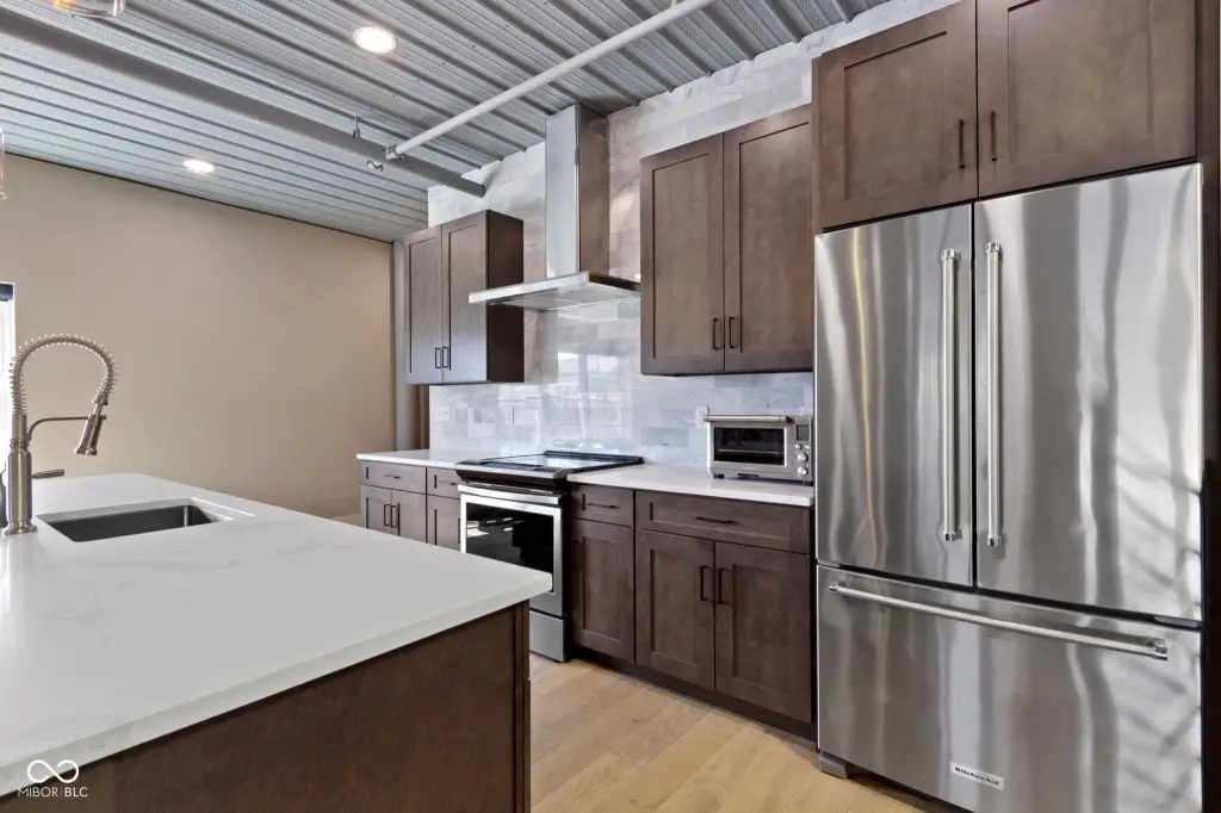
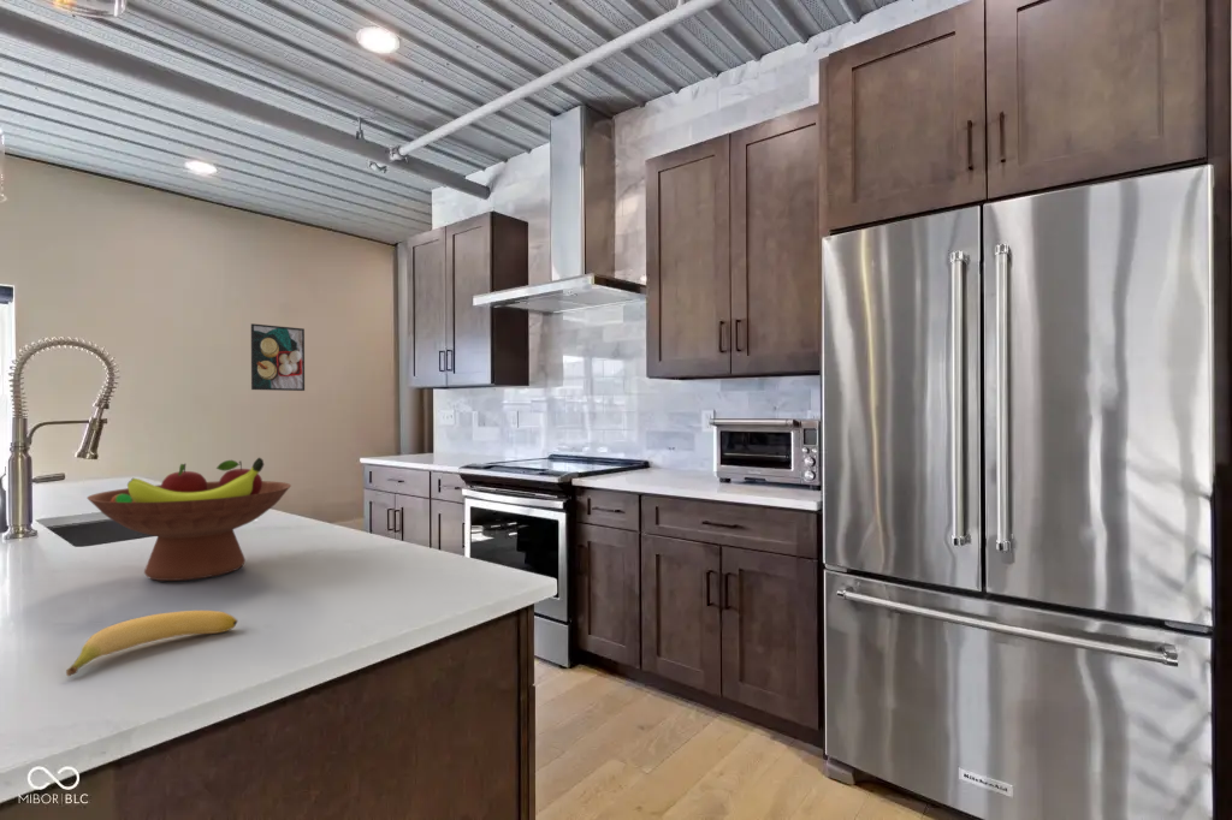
+ fruit bowl (196, 515)
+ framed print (278, 358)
+ banana (156, 632)
